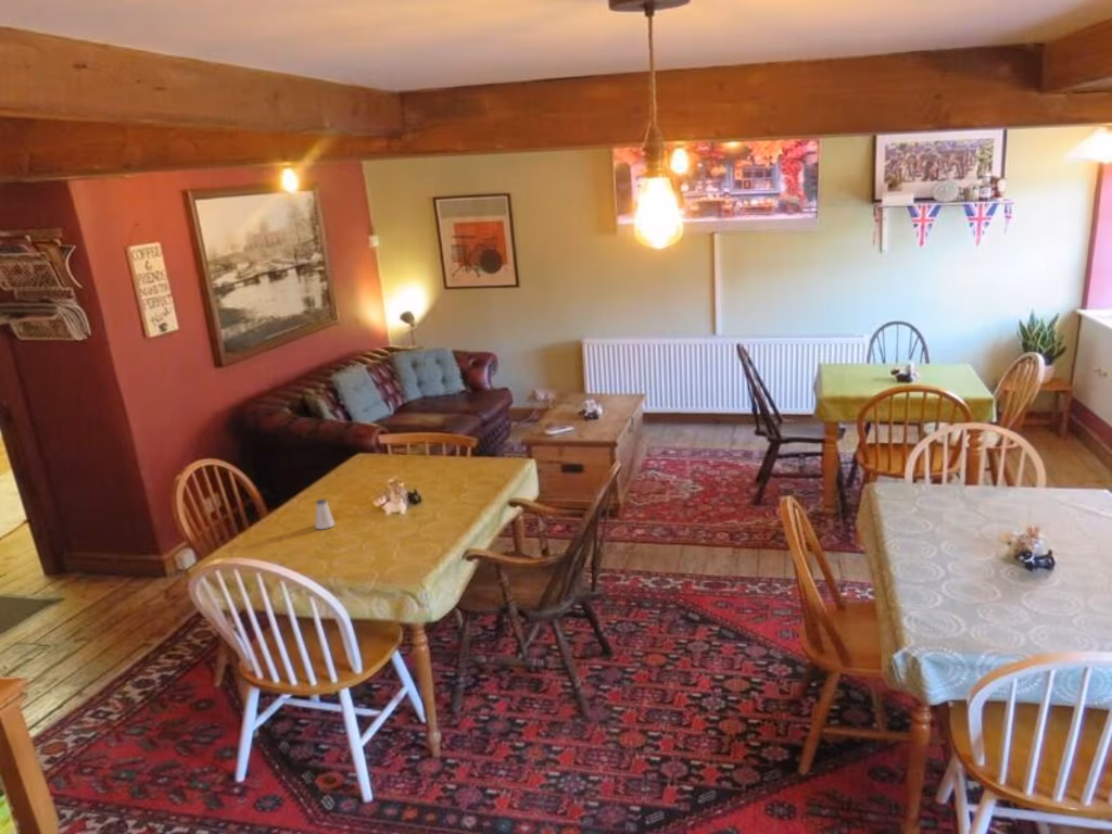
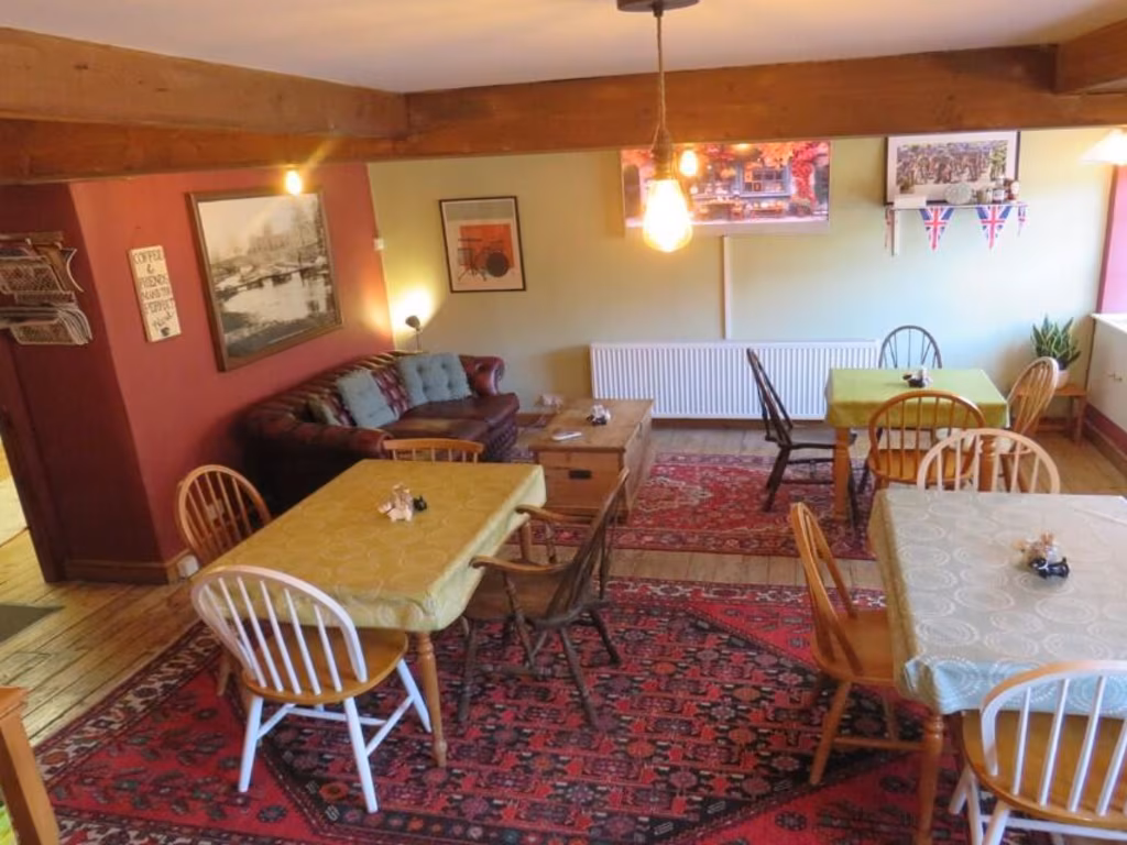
- saltshaker (323, 513)
